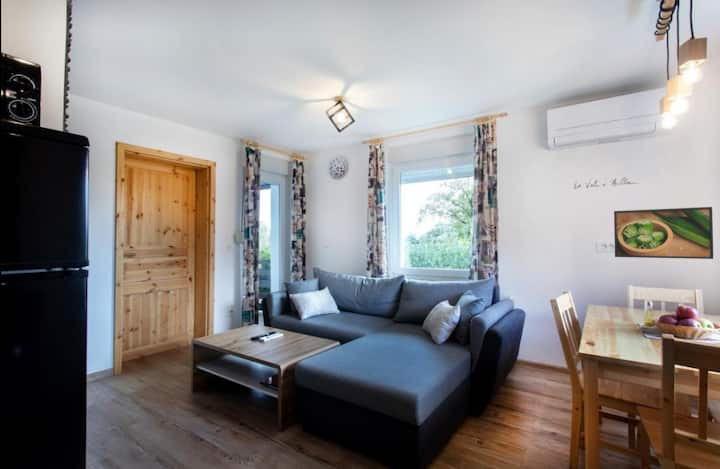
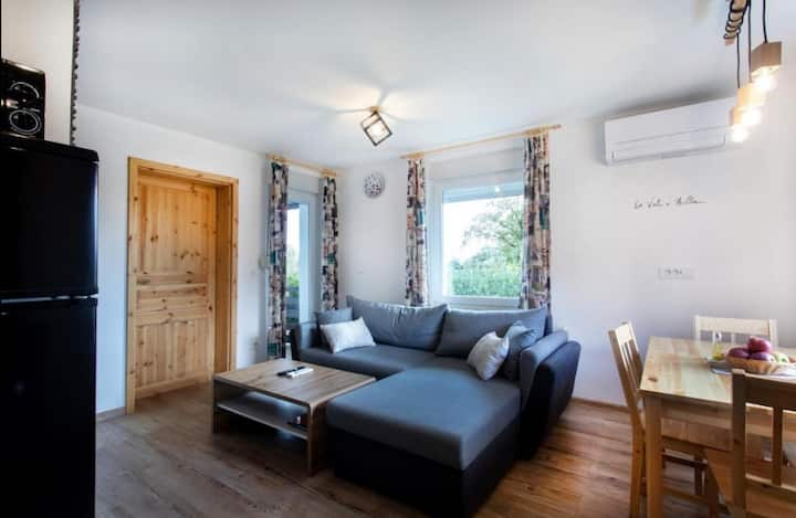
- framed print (660, 233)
